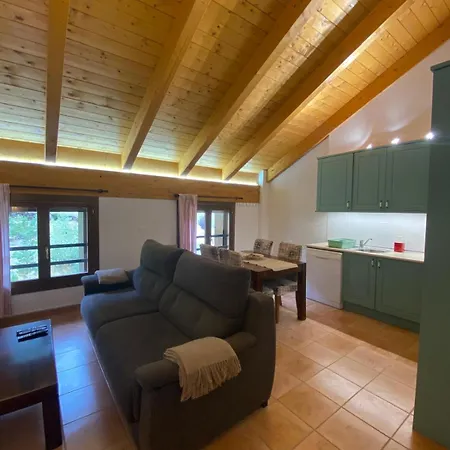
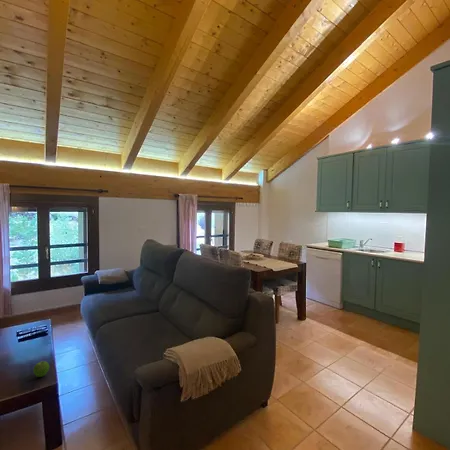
+ fruit (41, 369)
